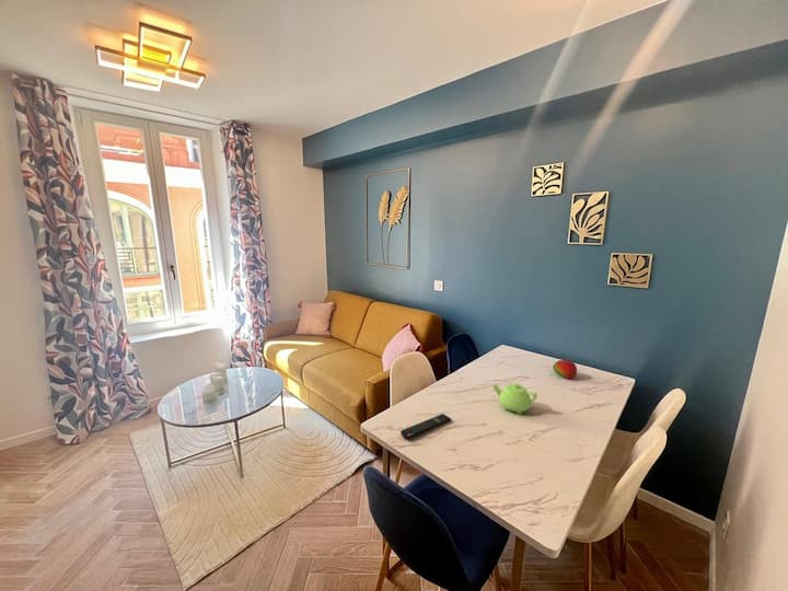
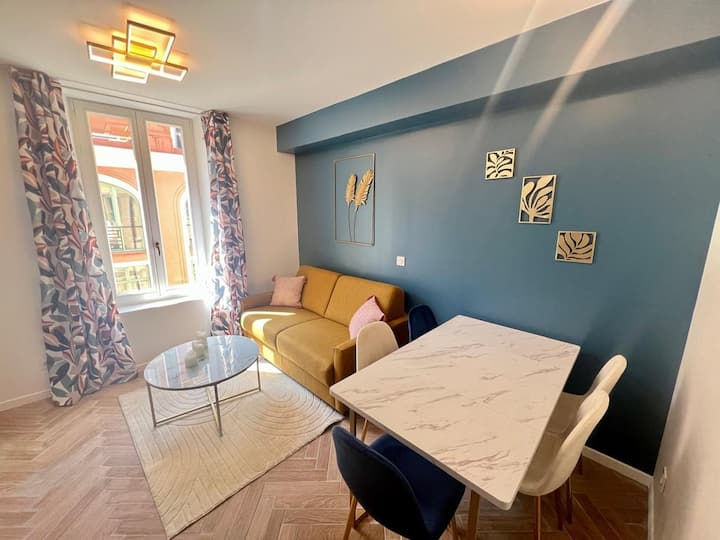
- remote control (426, 426)
- fruit (565, 368)
- teapot (513, 395)
